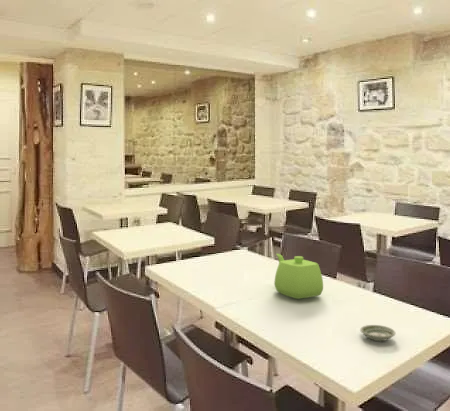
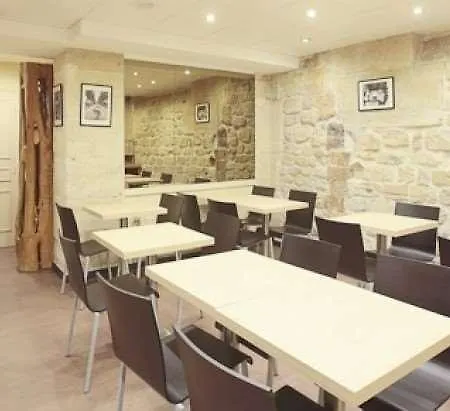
- saucer (377, 334)
- teapot (293, 274)
